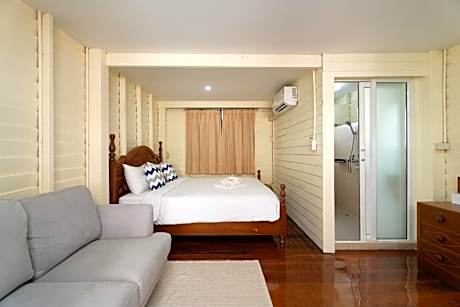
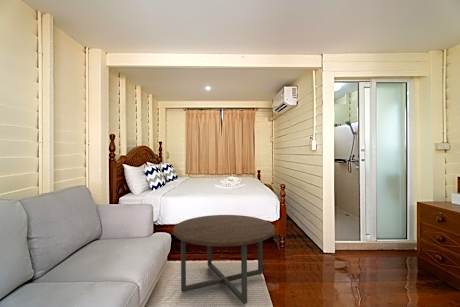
+ coffee table (224, 245)
